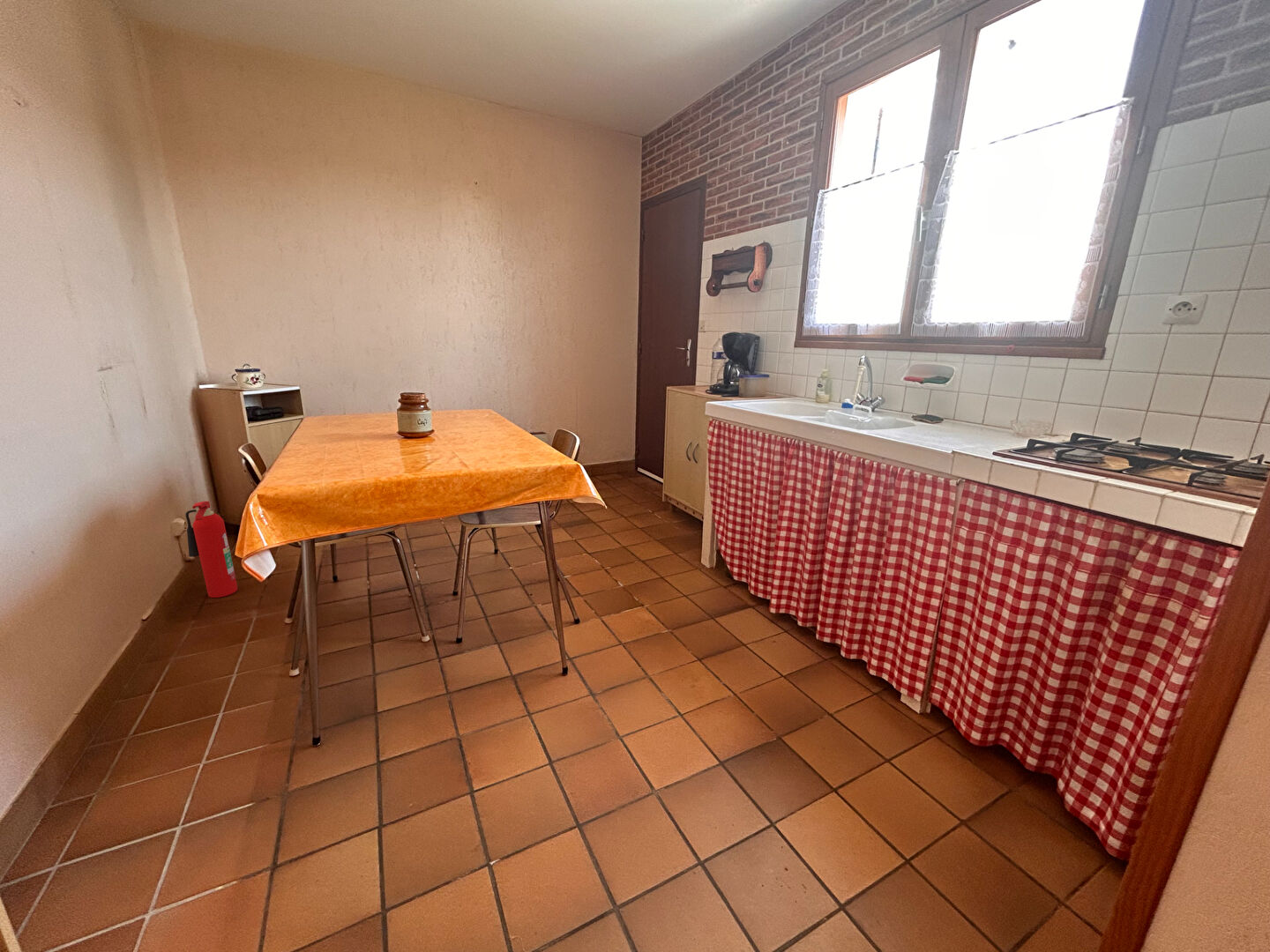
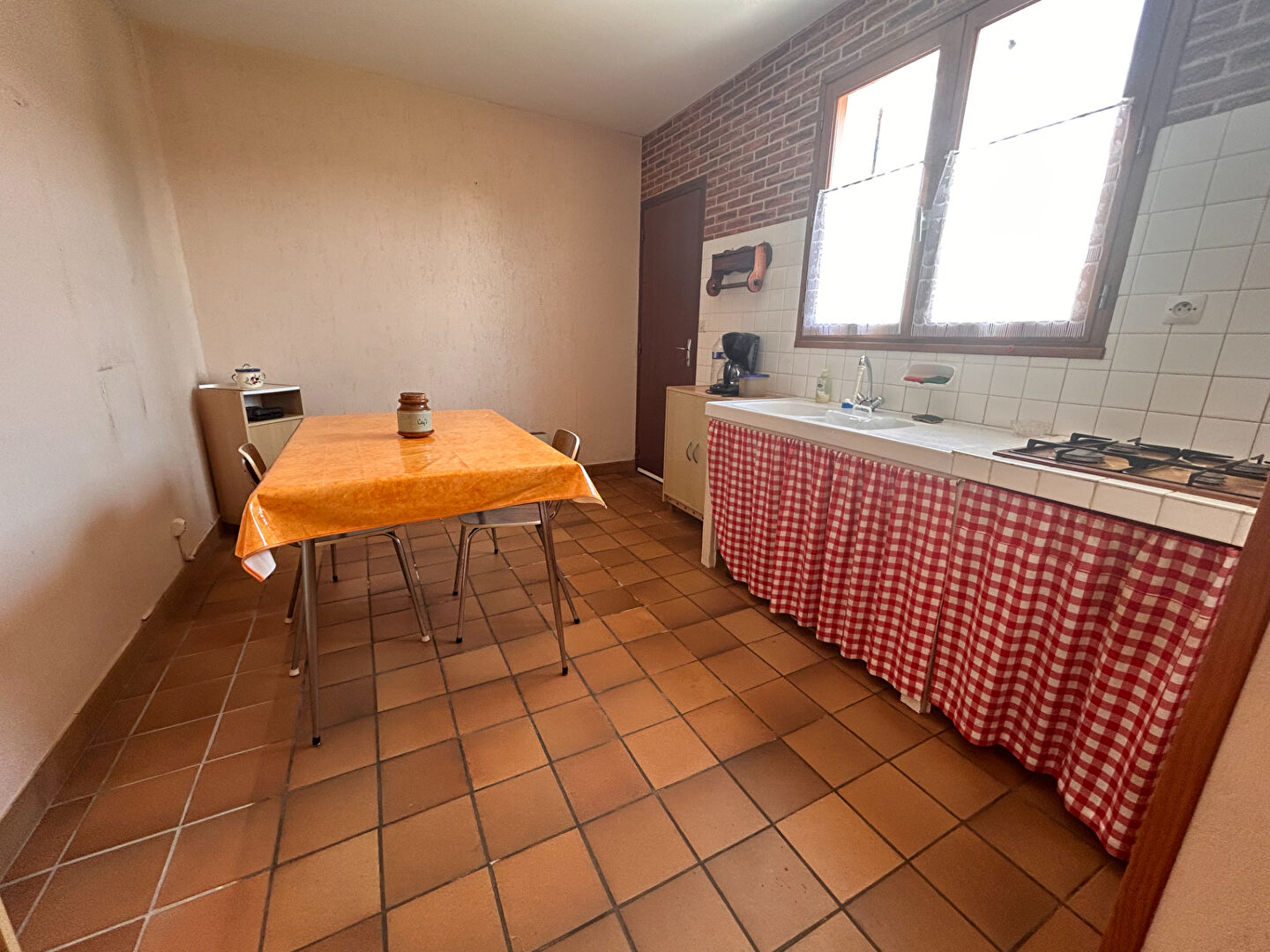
- fire extinguisher (205, 550)
